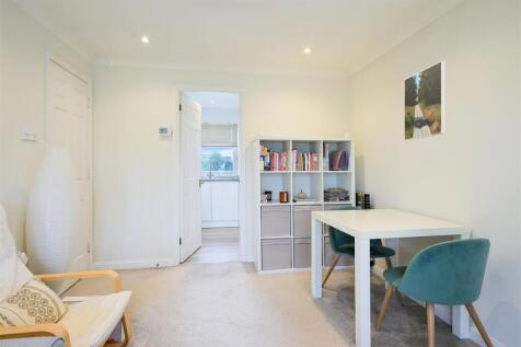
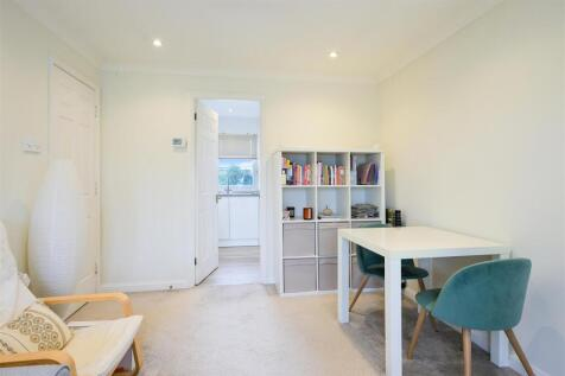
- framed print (422, 104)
